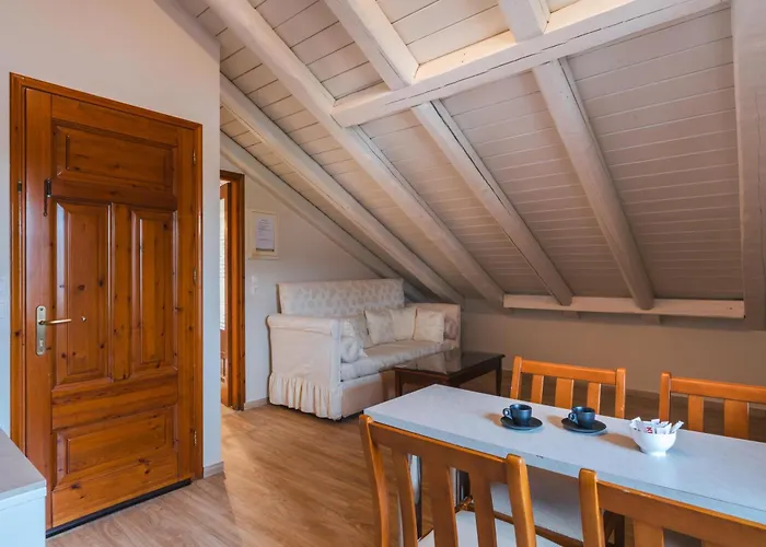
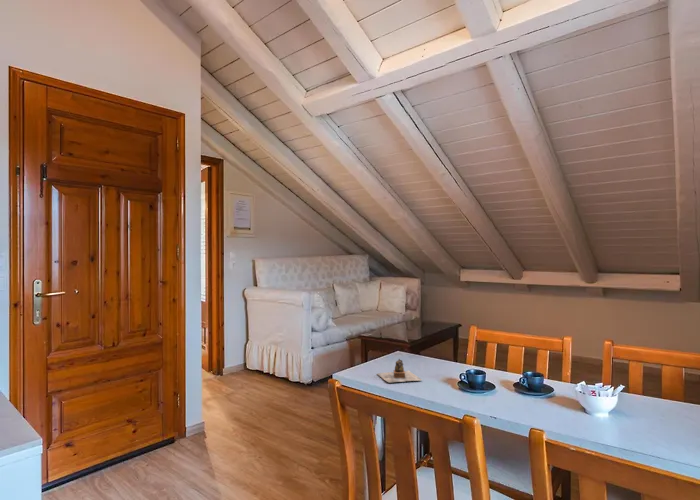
+ teapot (399, 367)
